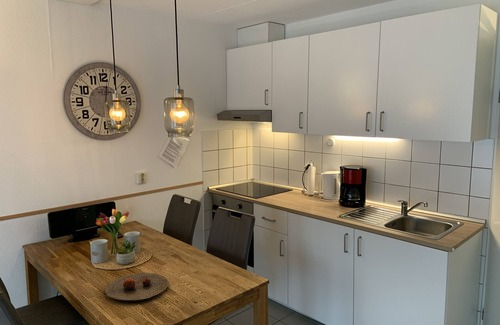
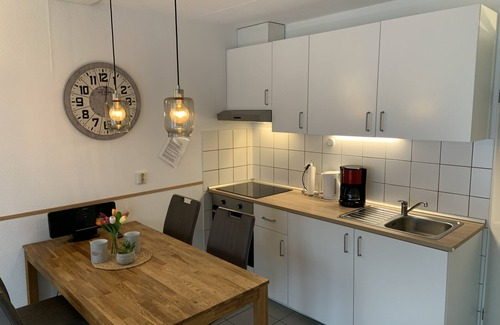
- plate (137, 282)
